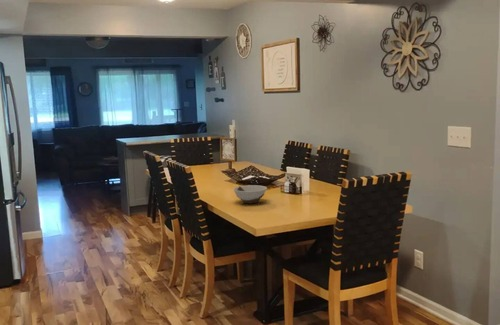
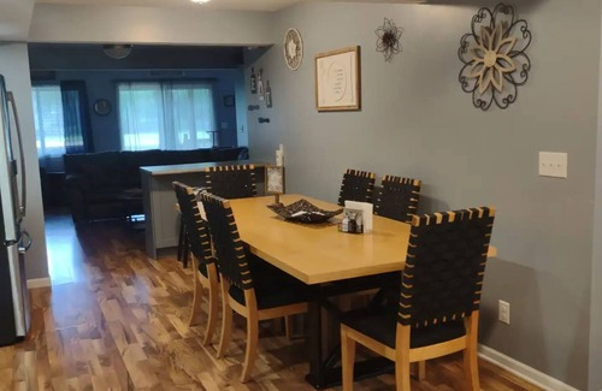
- bowl (250, 195)
